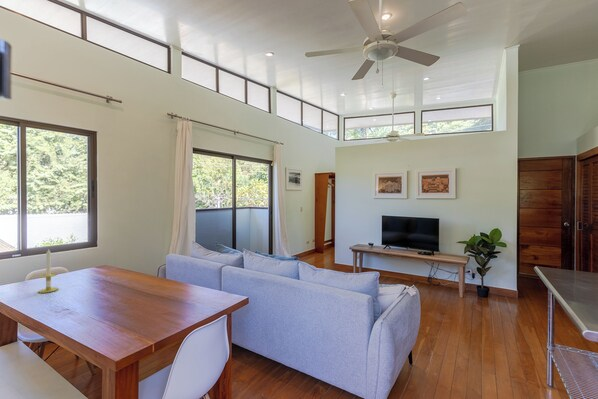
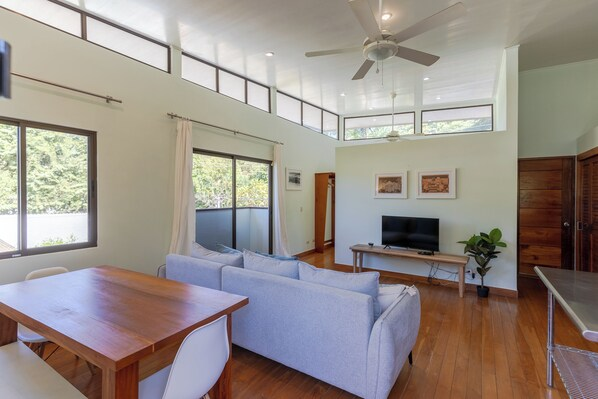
- candle (48, 269)
